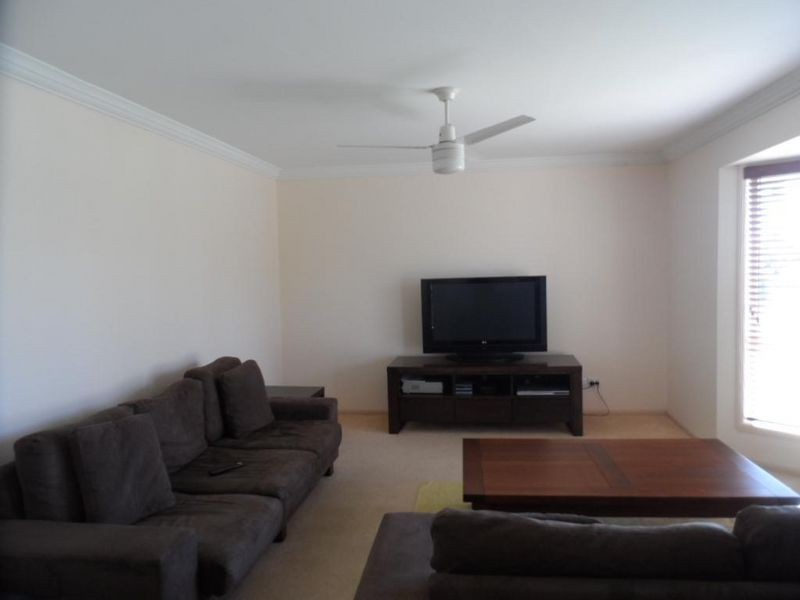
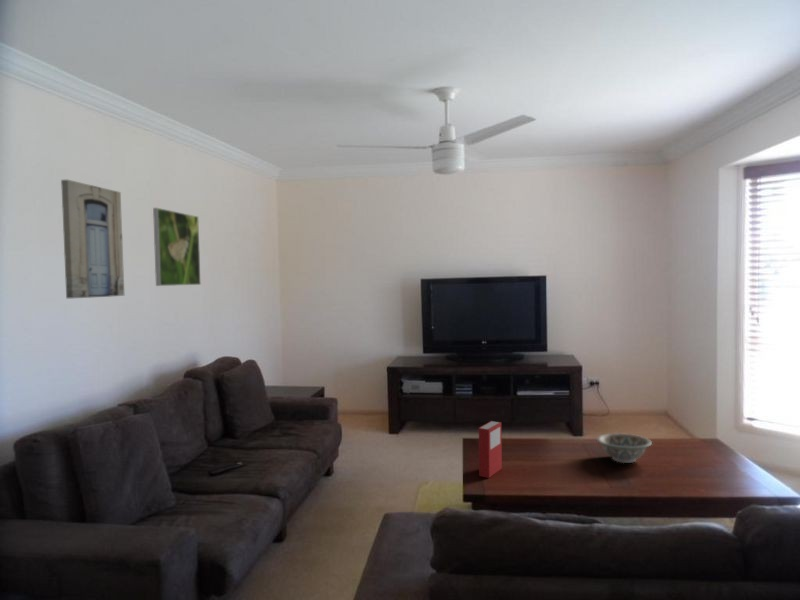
+ wall art (95, 241)
+ book (490, 448)
+ decorative bowl (623, 449)
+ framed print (178, 249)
